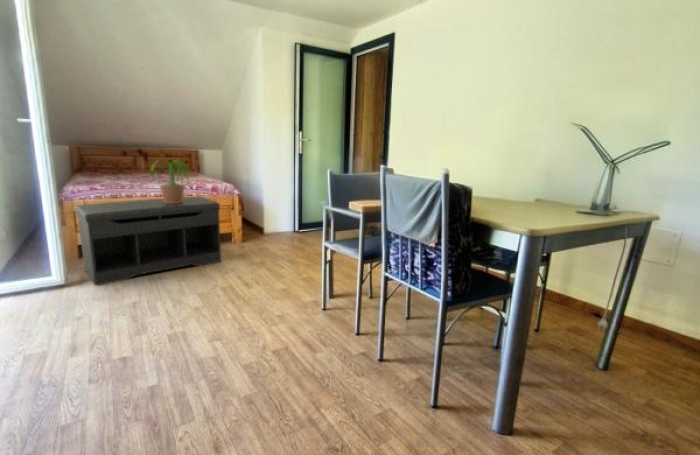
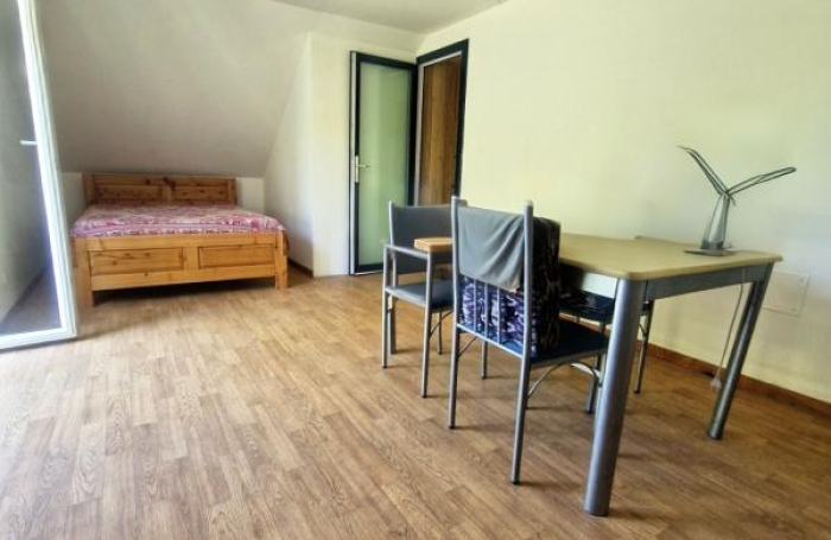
- potted plant (177, 180)
- bench (153, 235)
